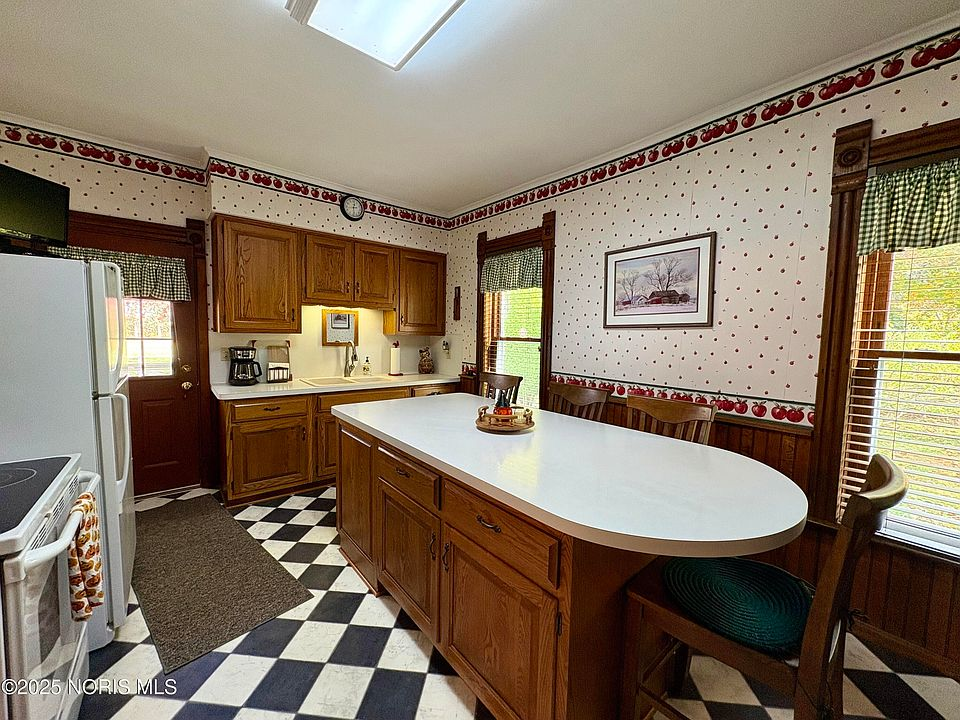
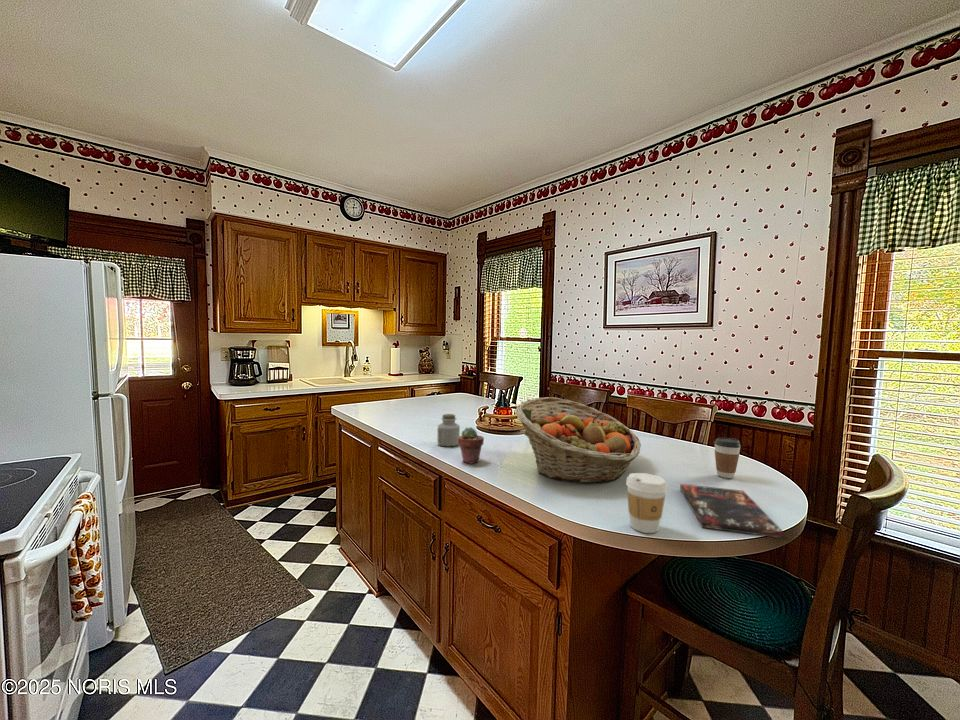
+ coffee cup (726, 457)
+ jar (448, 429)
+ fruit basket (577, 435)
+ book (724, 507)
+ coffee cup (645, 501)
+ potted succulent (470, 444)
